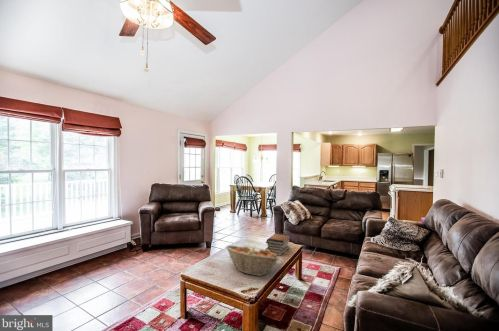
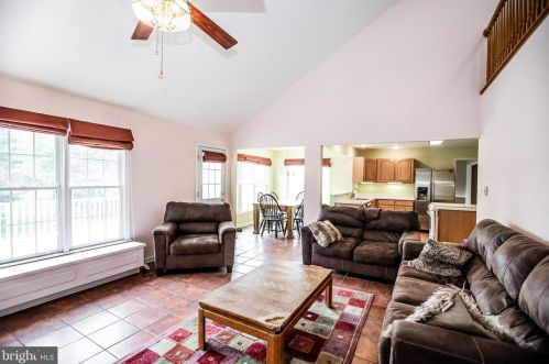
- fruit basket (251, 256)
- book stack (278, 243)
